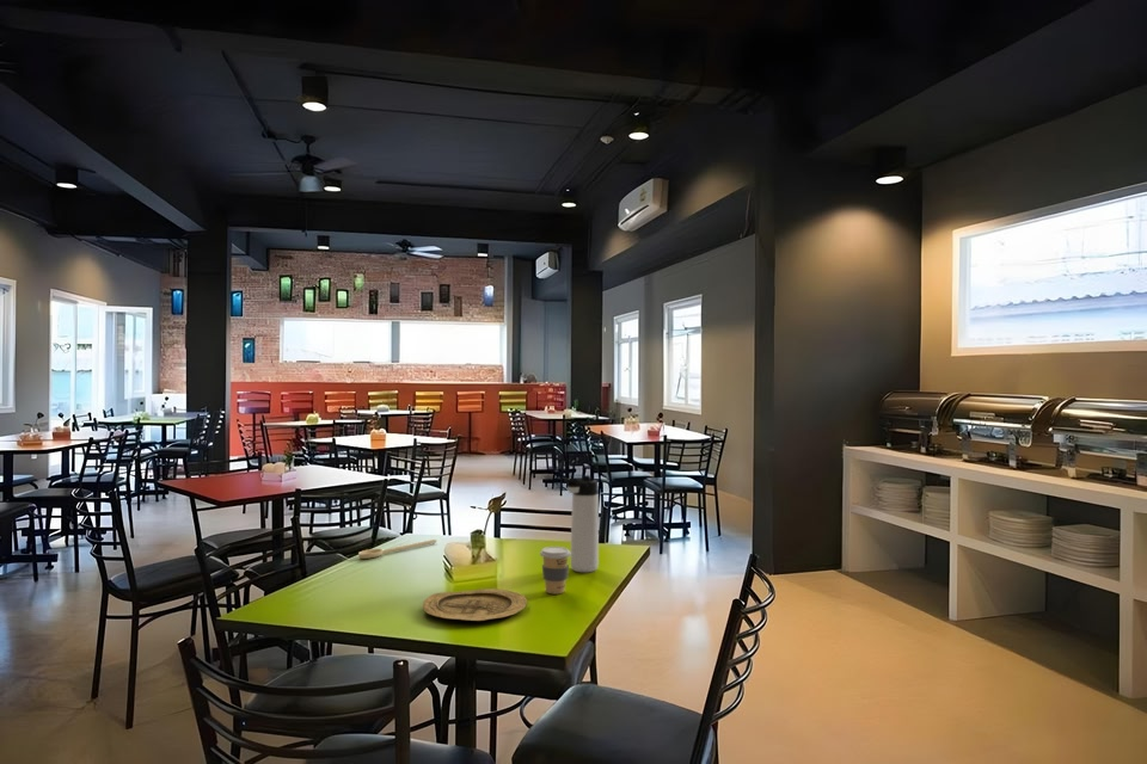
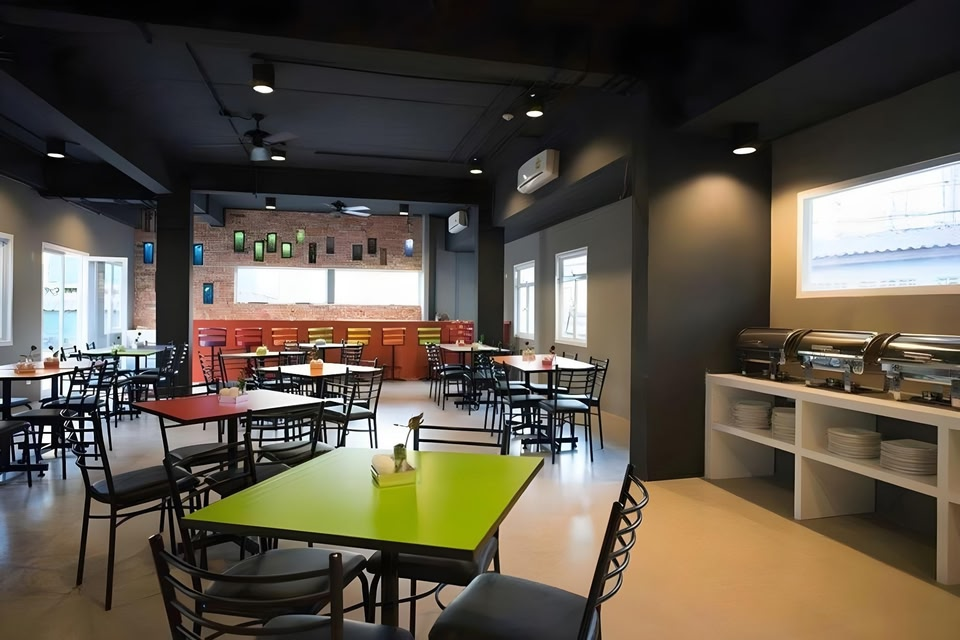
- plate (474, 604)
- coffee cup (554, 569)
- spoon (399, 547)
- thermos bottle (579, 523)
